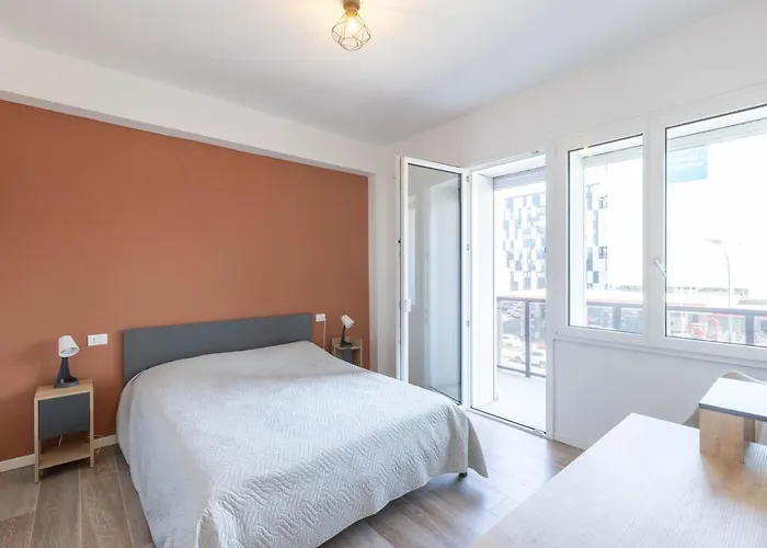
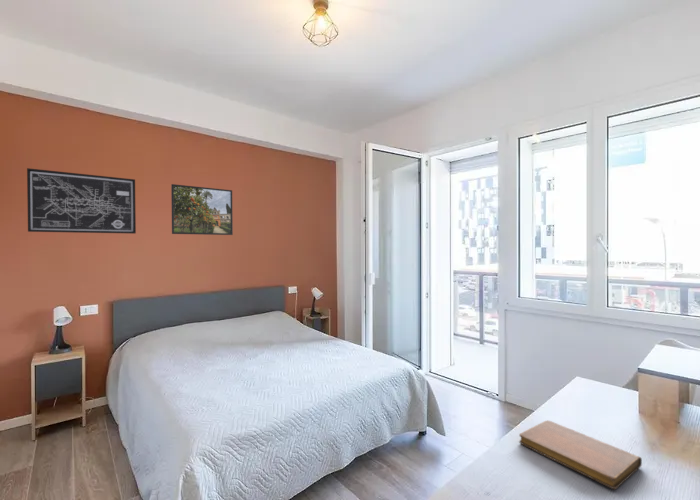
+ wall art (85, 203)
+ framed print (203, 211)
+ notebook (576, 449)
